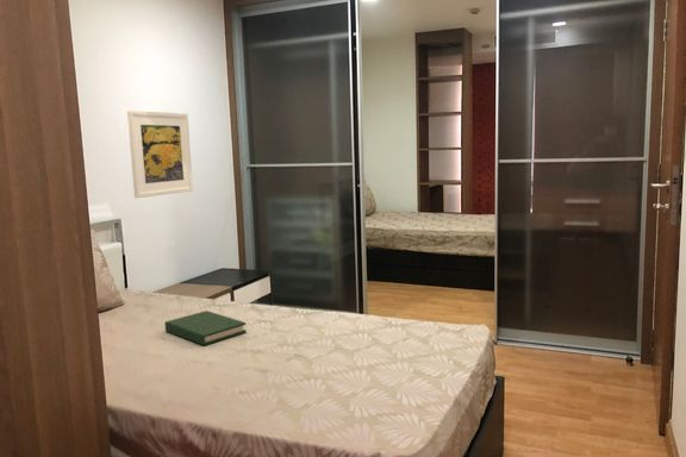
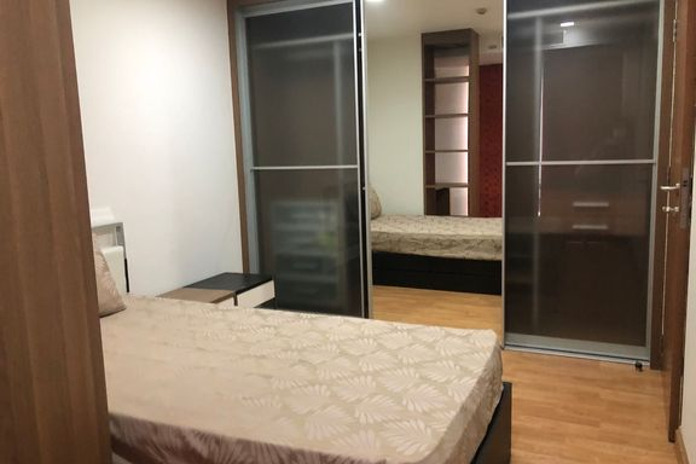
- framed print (162, 154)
- hardback book (205, 326)
